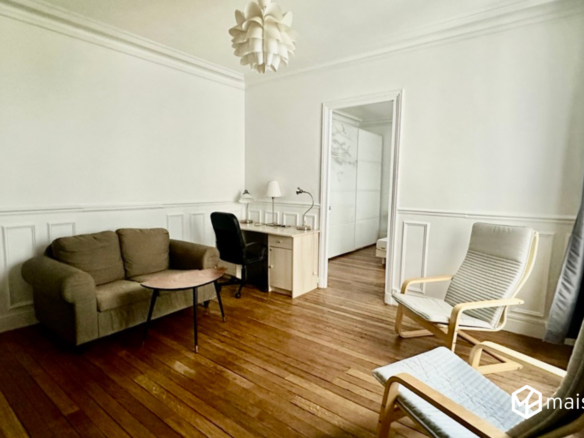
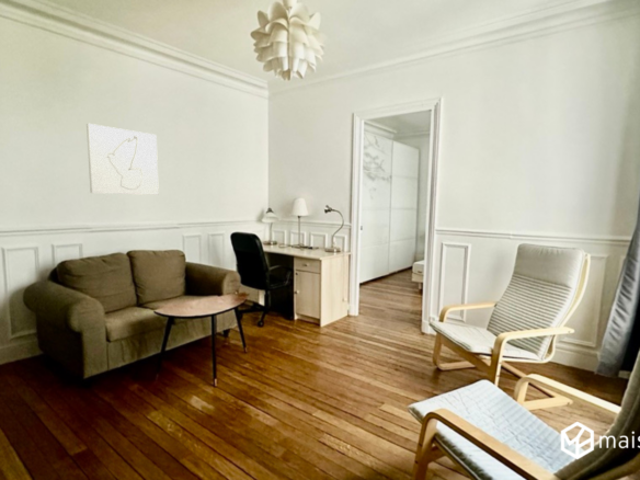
+ wall art (125, 162)
